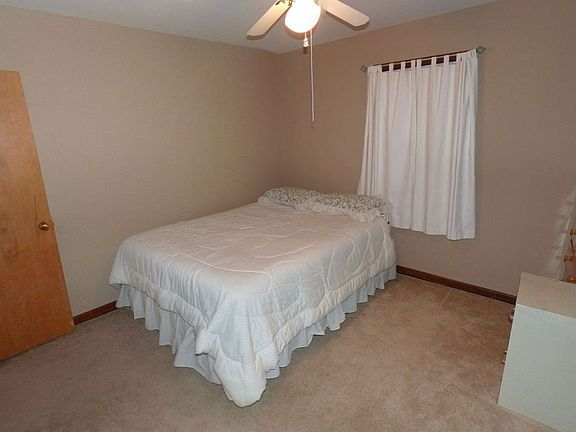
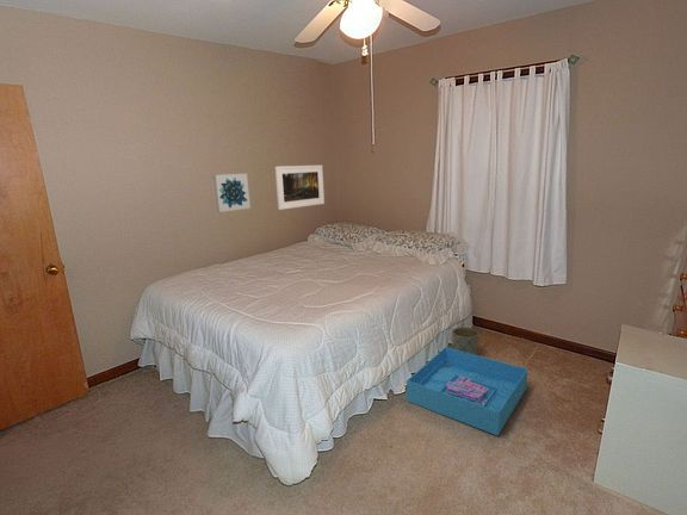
+ storage bin (468, 384)
+ planter (465, 343)
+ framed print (301, 186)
+ wall art (231, 192)
